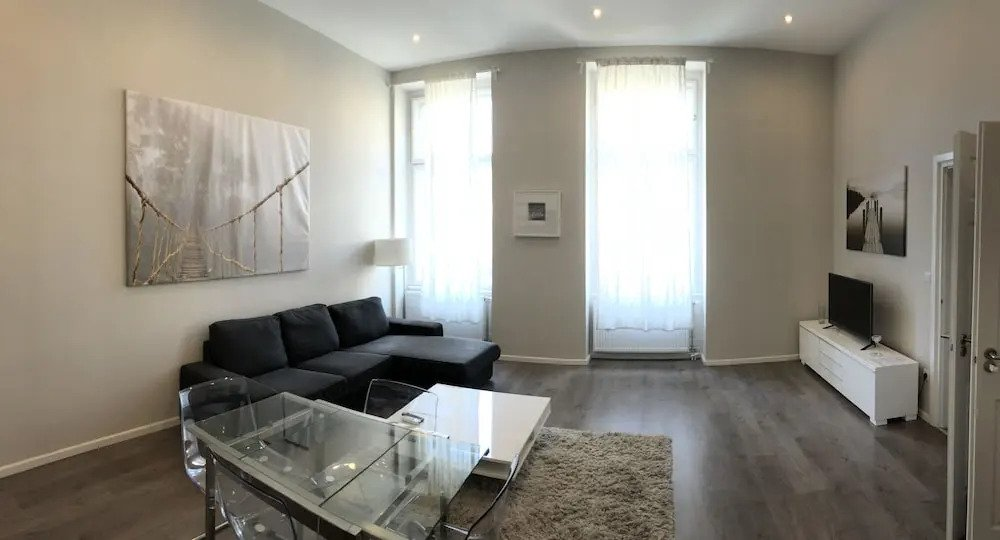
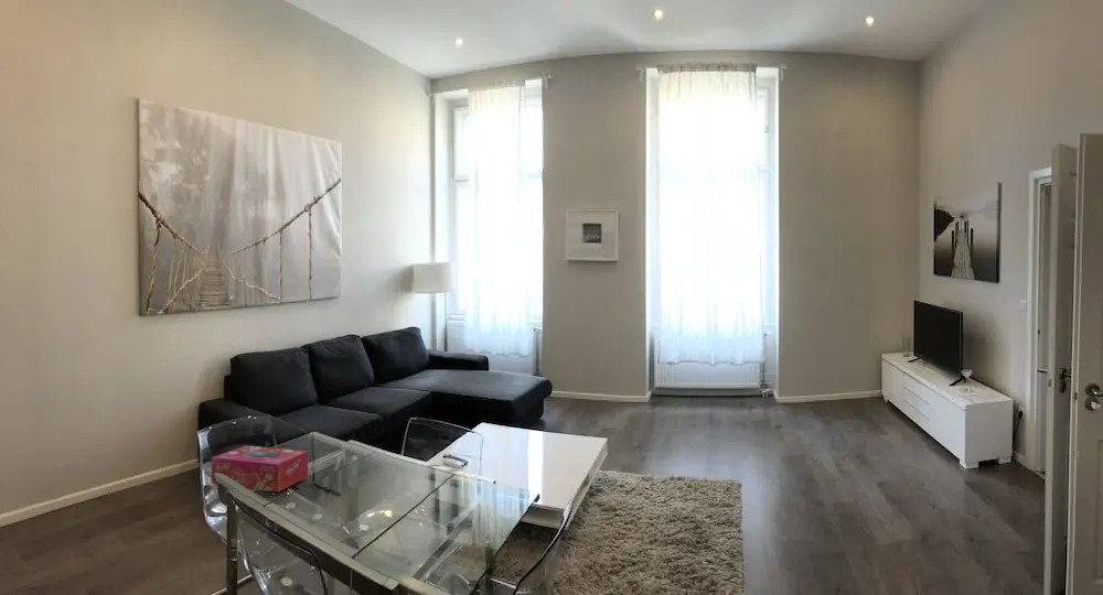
+ tissue box (260, 467)
